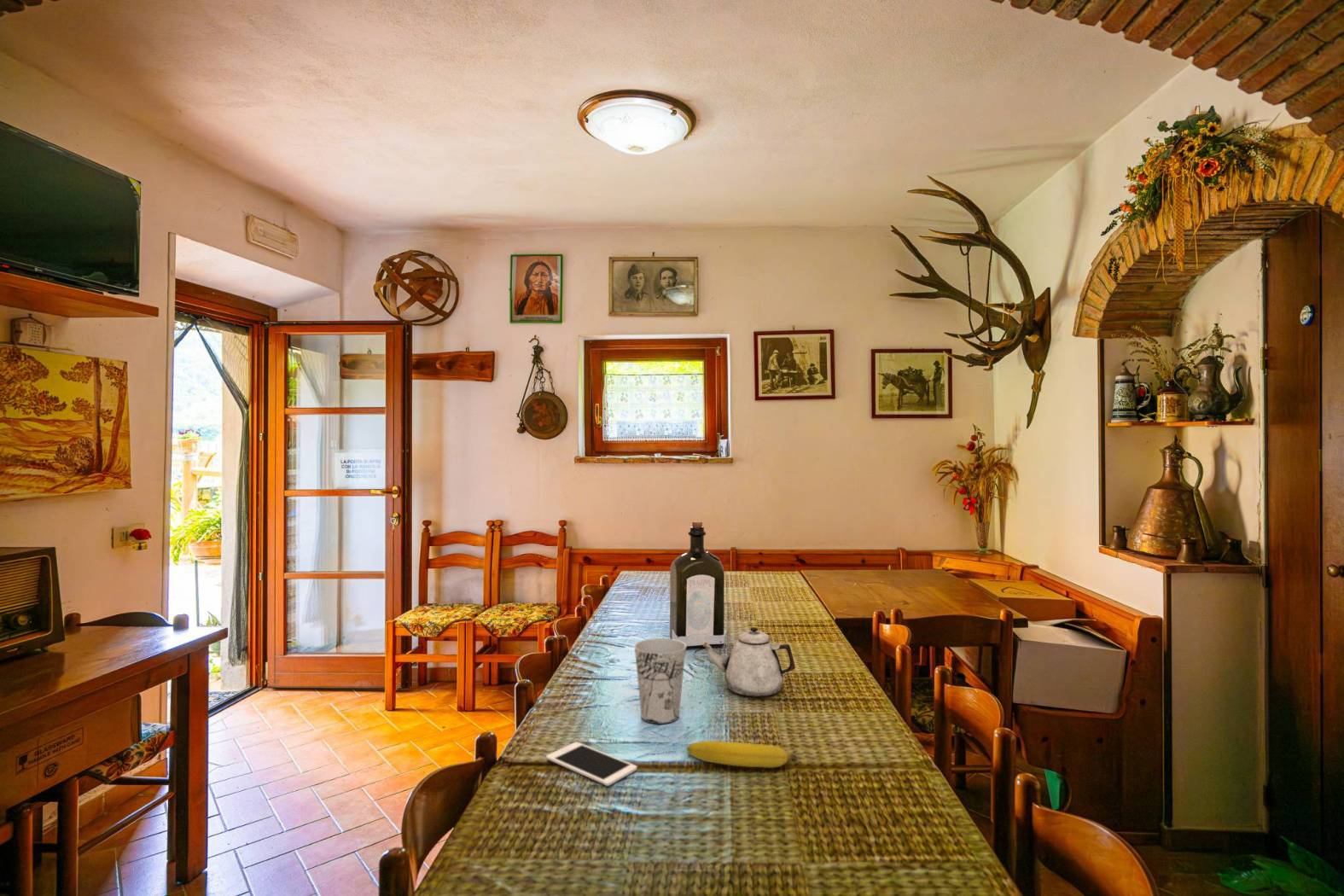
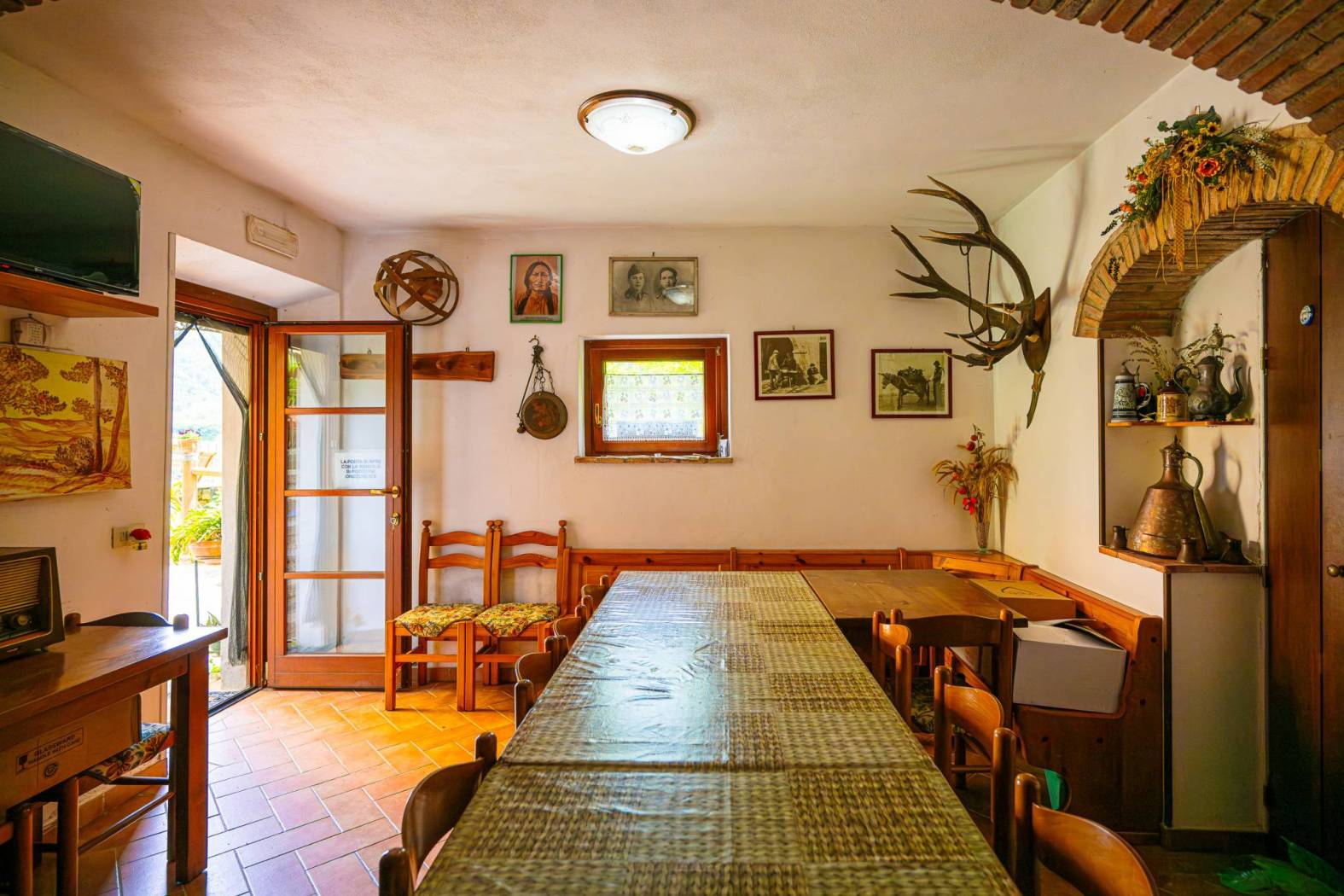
- fruit (740, 751)
- teapot (748, 657)
- liquor (696, 581)
- cup (660, 681)
- cell phone (591, 762)
